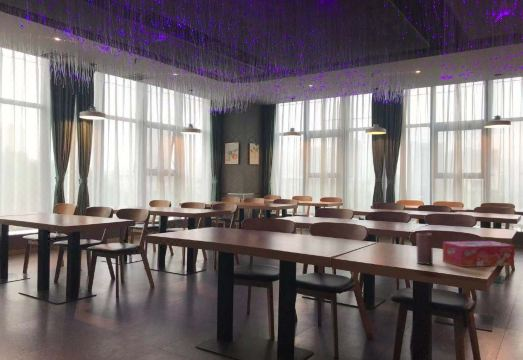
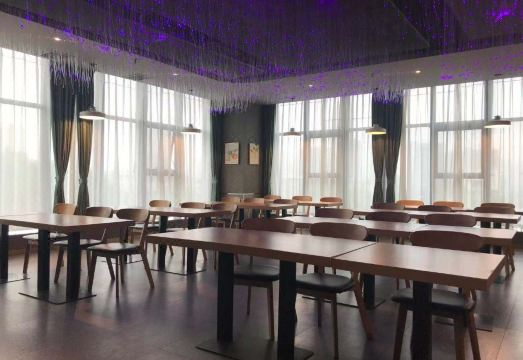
- tissue box (477, 253)
- candle (424, 248)
